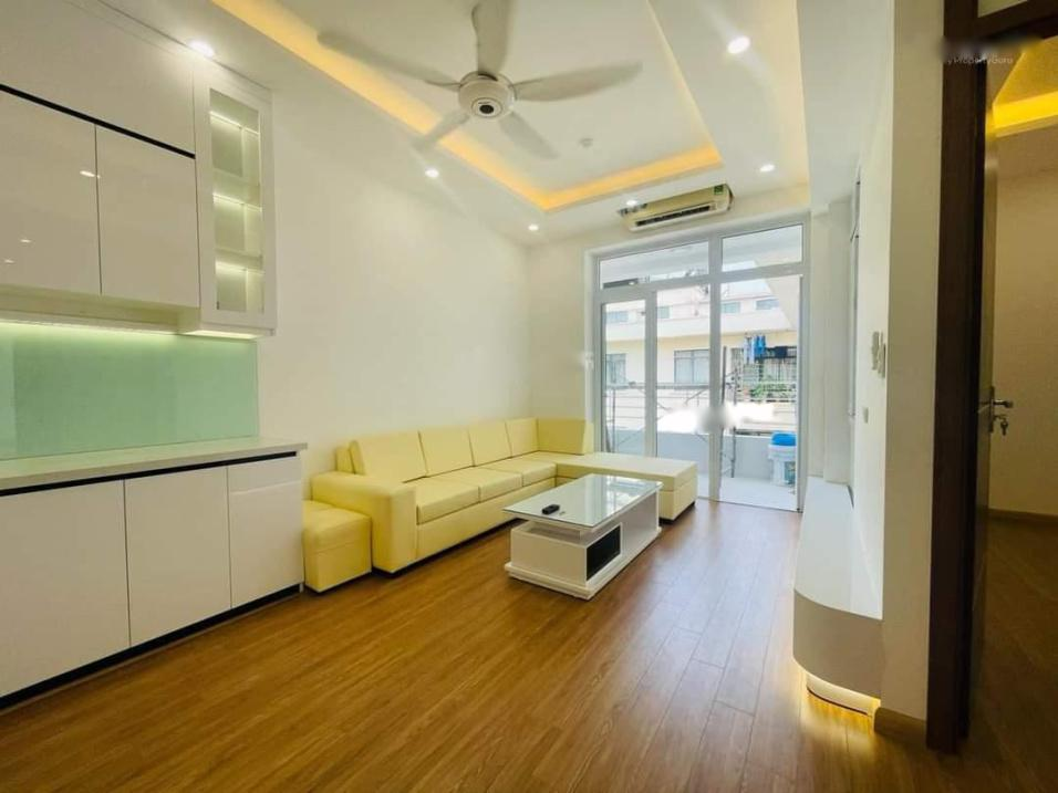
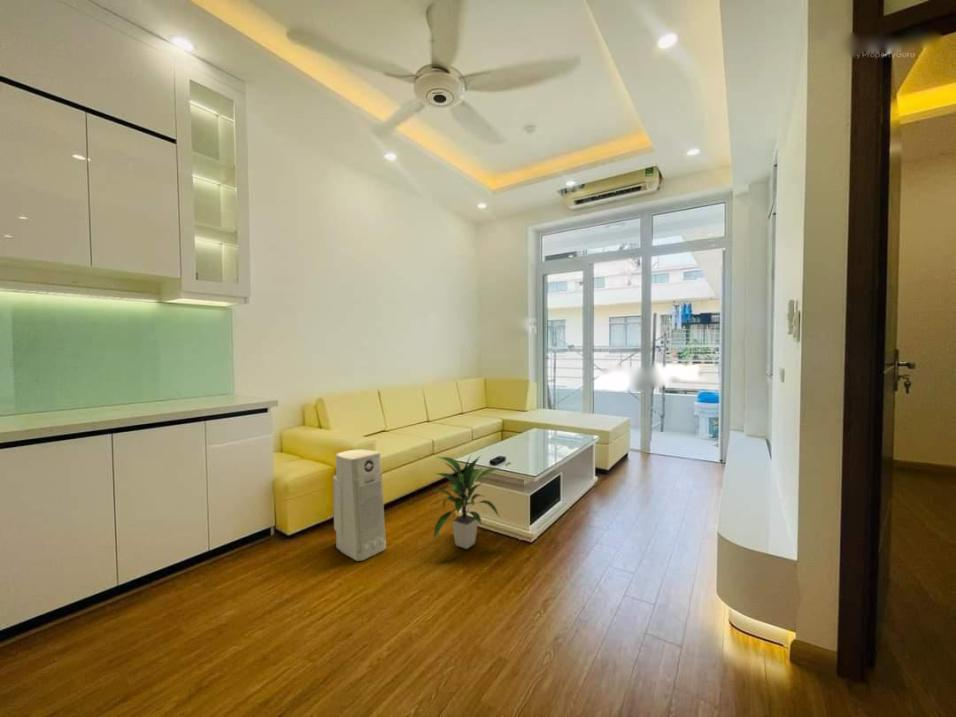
+ air purifier (357, 500)
+ indoor plant (461, 498)
